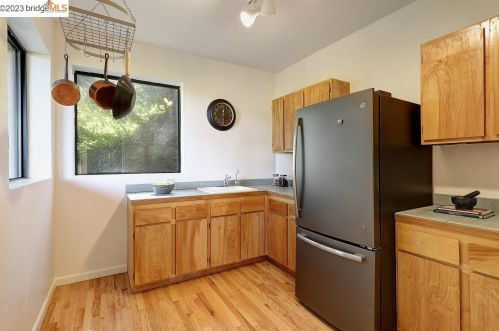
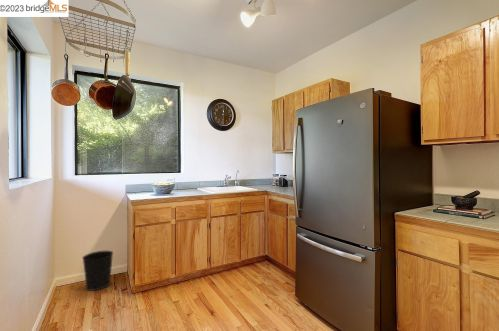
+ wastebasket (98, 270)
